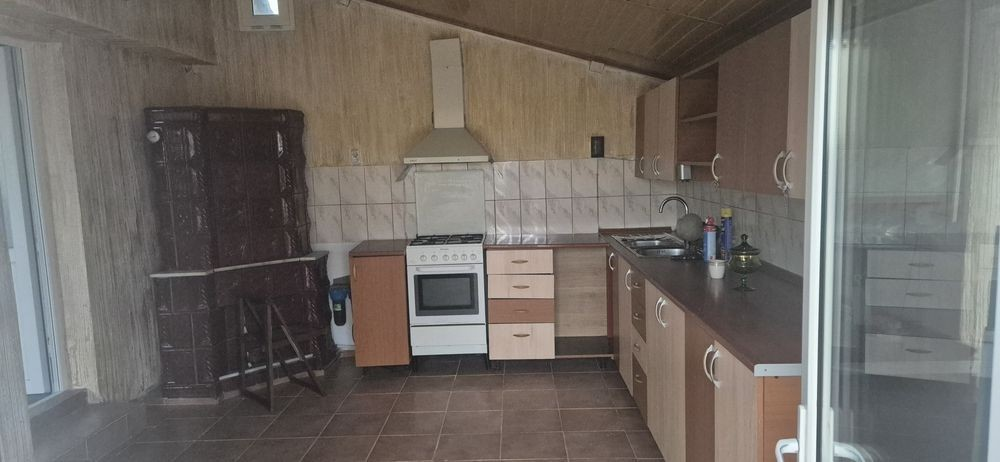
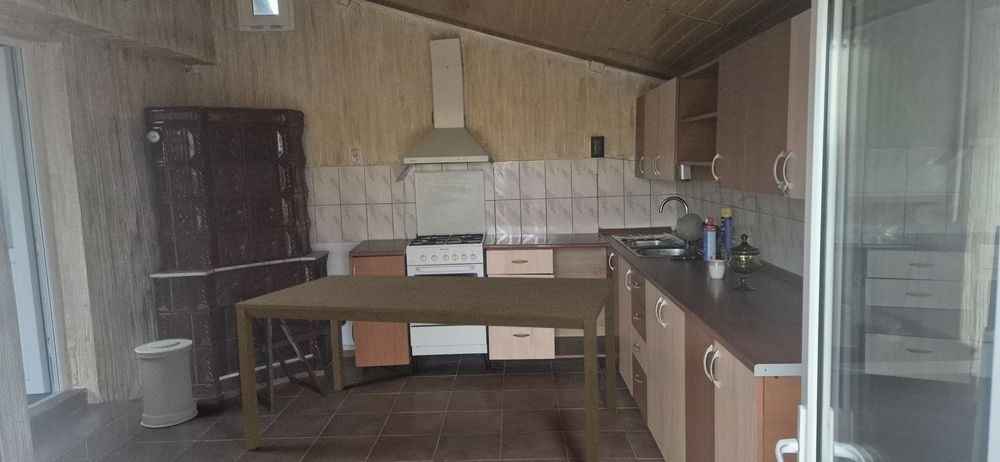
+ dining table (438, 323)
+ trash can (166, 380)
